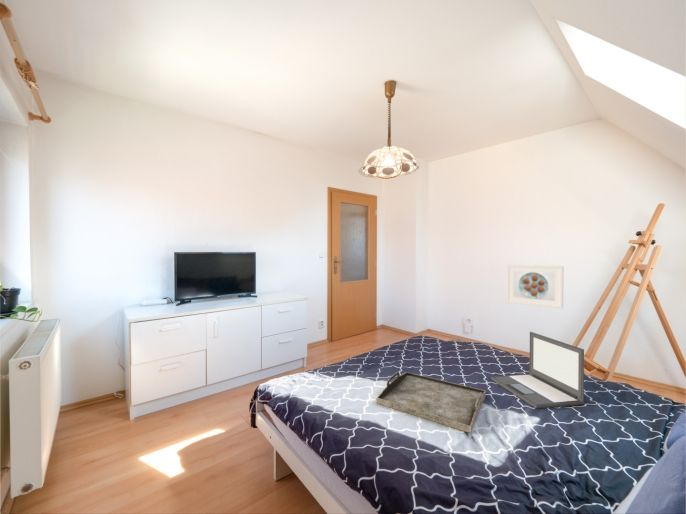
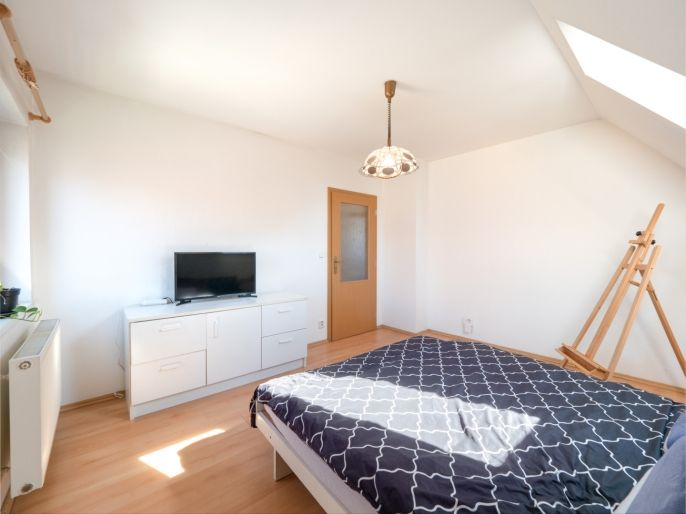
- laptop (533, 365)
- serving tray (432, 392)
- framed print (533, 285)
